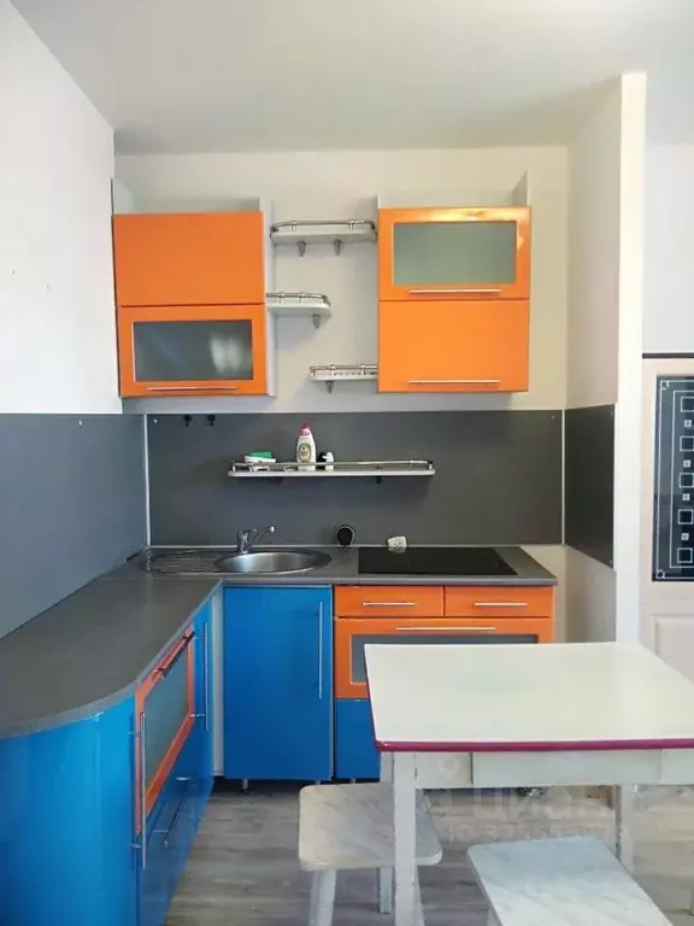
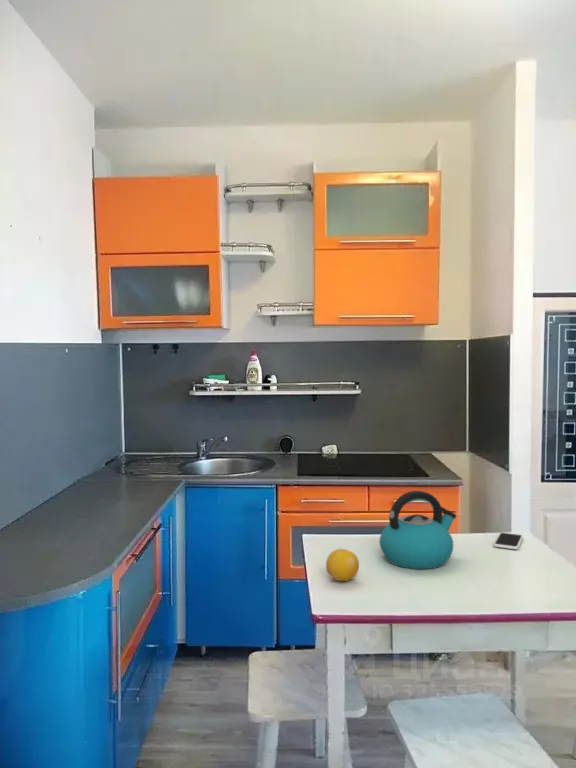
+ fruit (342, 564)
+ smartphone (508, 540)
+ kettle (420, 525)
